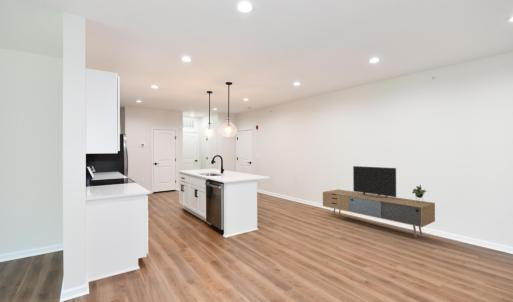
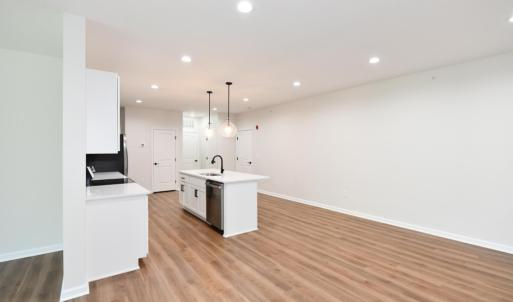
- media console (372, 195)
